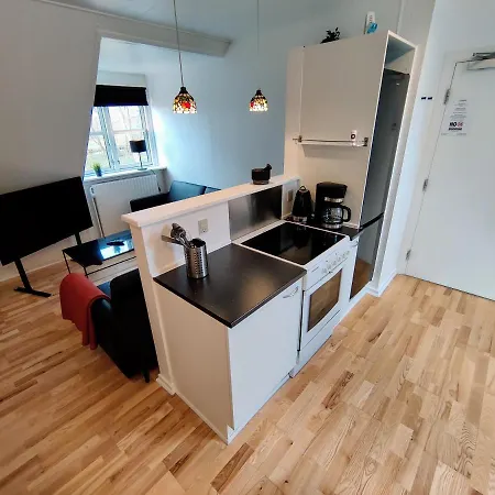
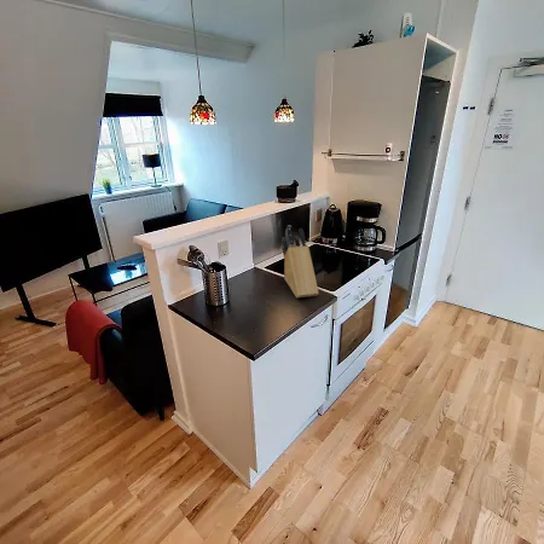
+ knife block (299, 257)
